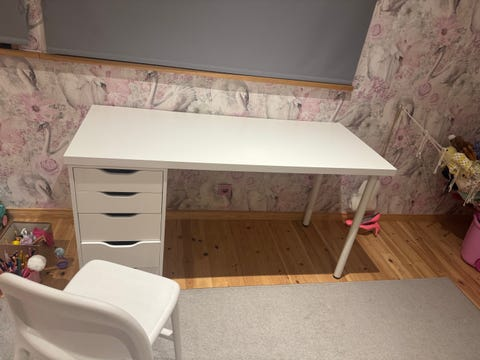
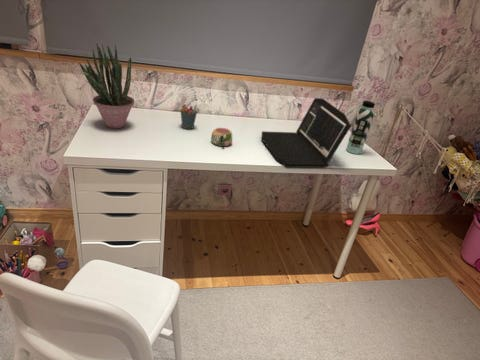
+ potted plant (108, 86)
+ laptop (300, 128)
+ water bottle (361, 127)
+ mug (222, 137)
+ pen holder (188, 115)
